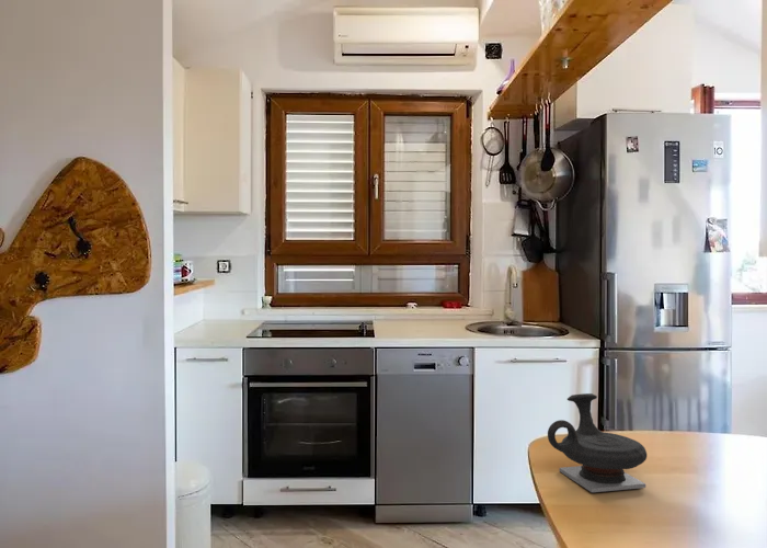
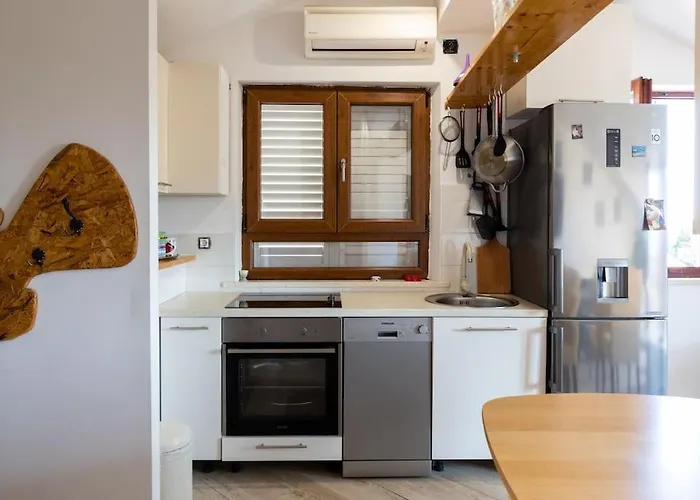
- teapot (588, 438)
